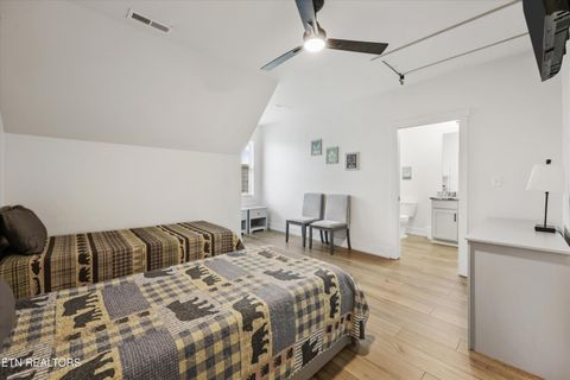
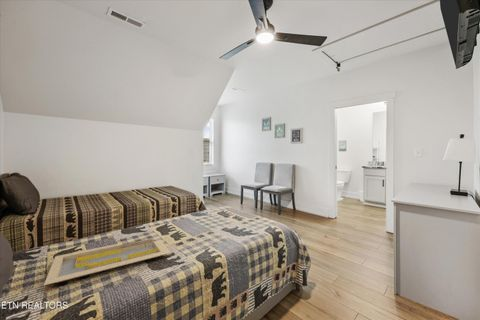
+ serving tray (114, 256)
